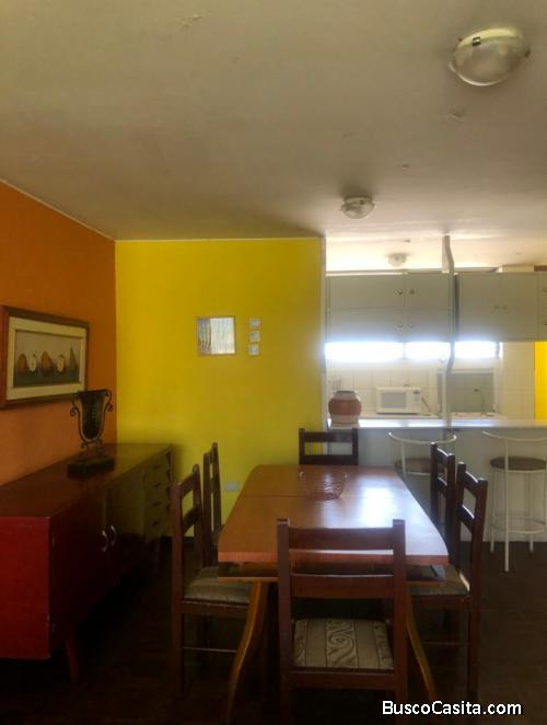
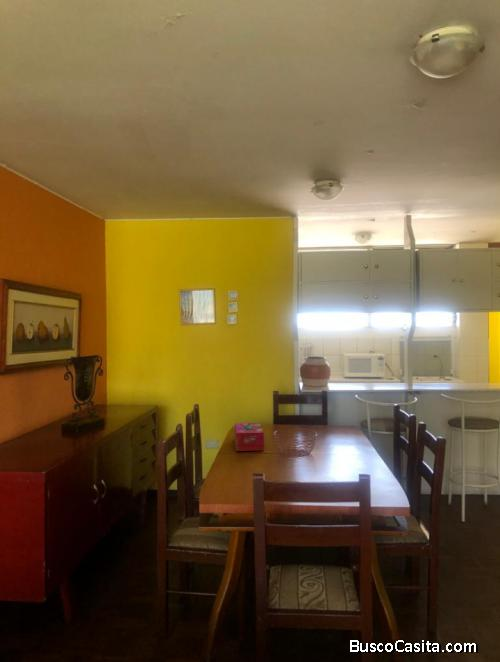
+ tissue box (248, 436)
